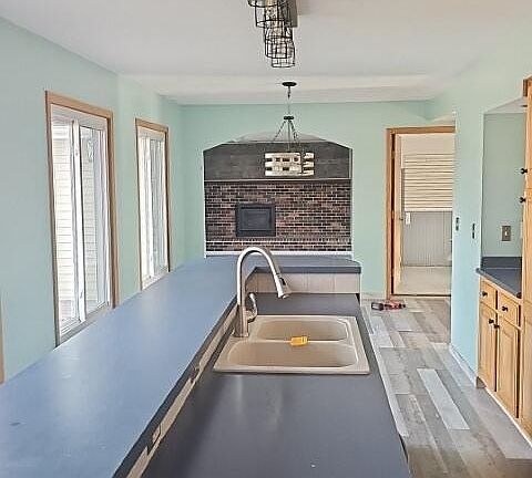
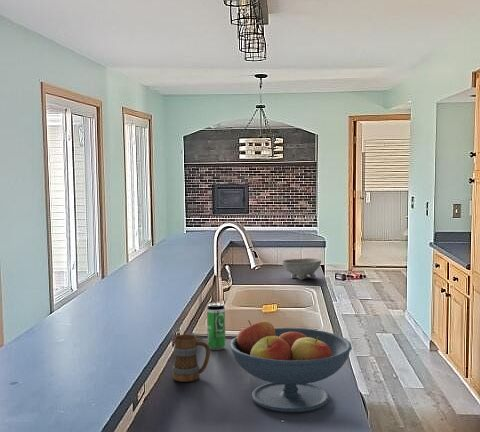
+ bowl (301, 268)
+ fruit bowl (290, 360)
+ mug (191, 356)
+ beverage can (216, 326)
